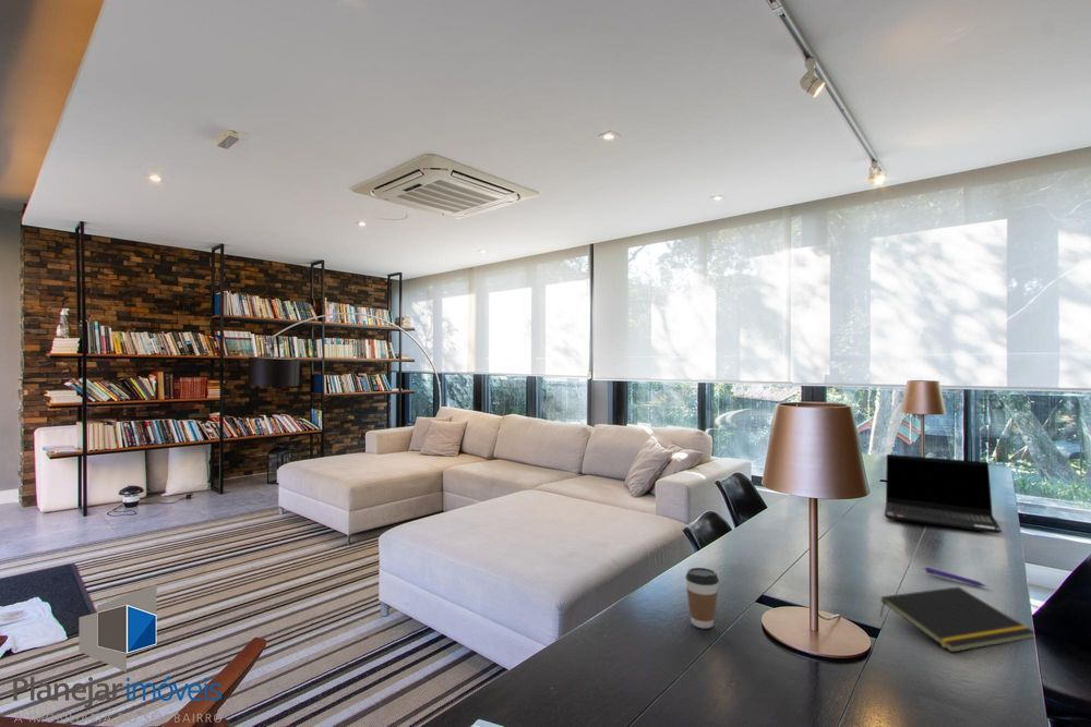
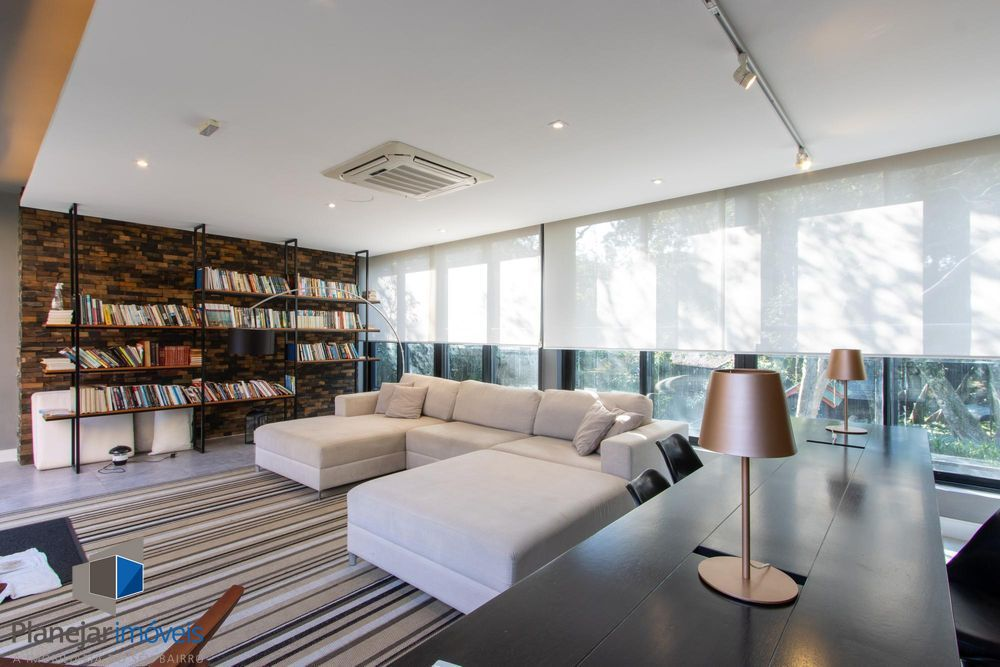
- notepad (955, 616)
- coffee cup (702, 597)
- laptop computer (937, 489)
- pen (954, 577)
